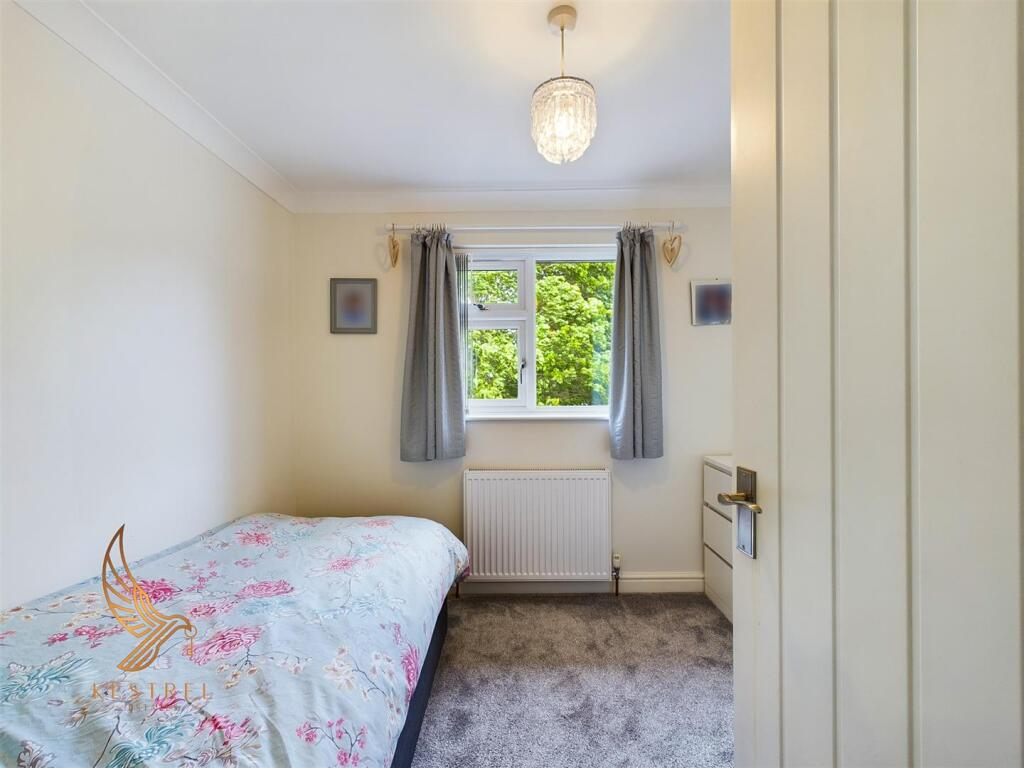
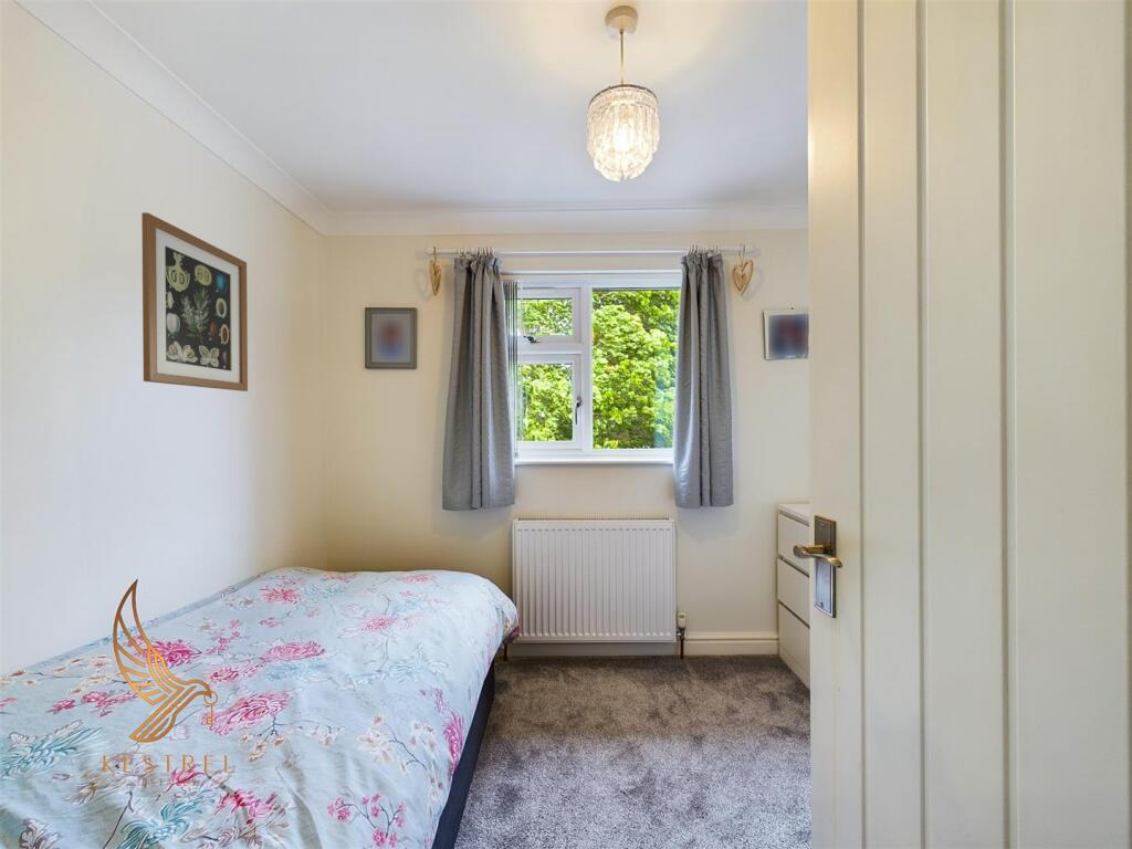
+ wall art (201, 313)
